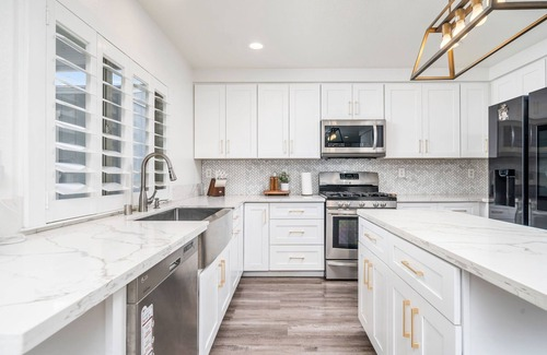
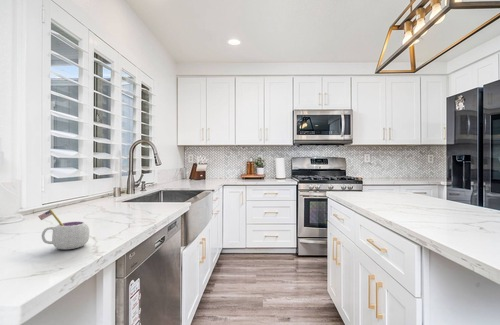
+ mug (64, 227)
